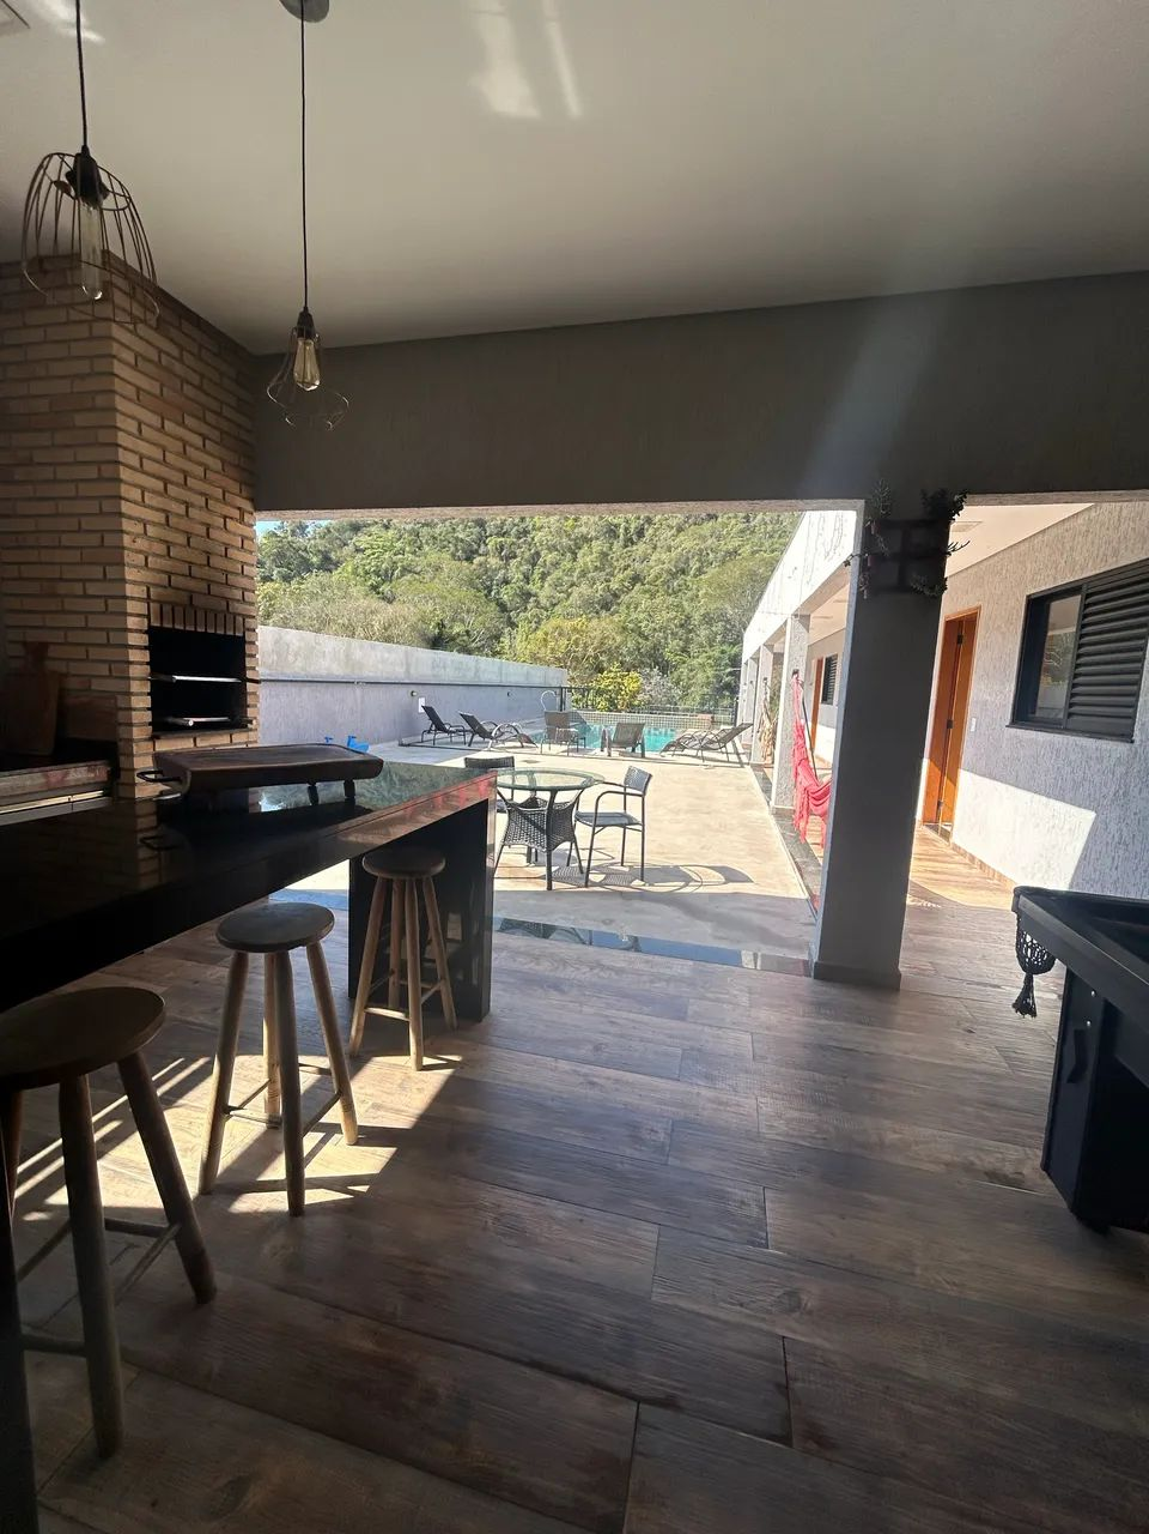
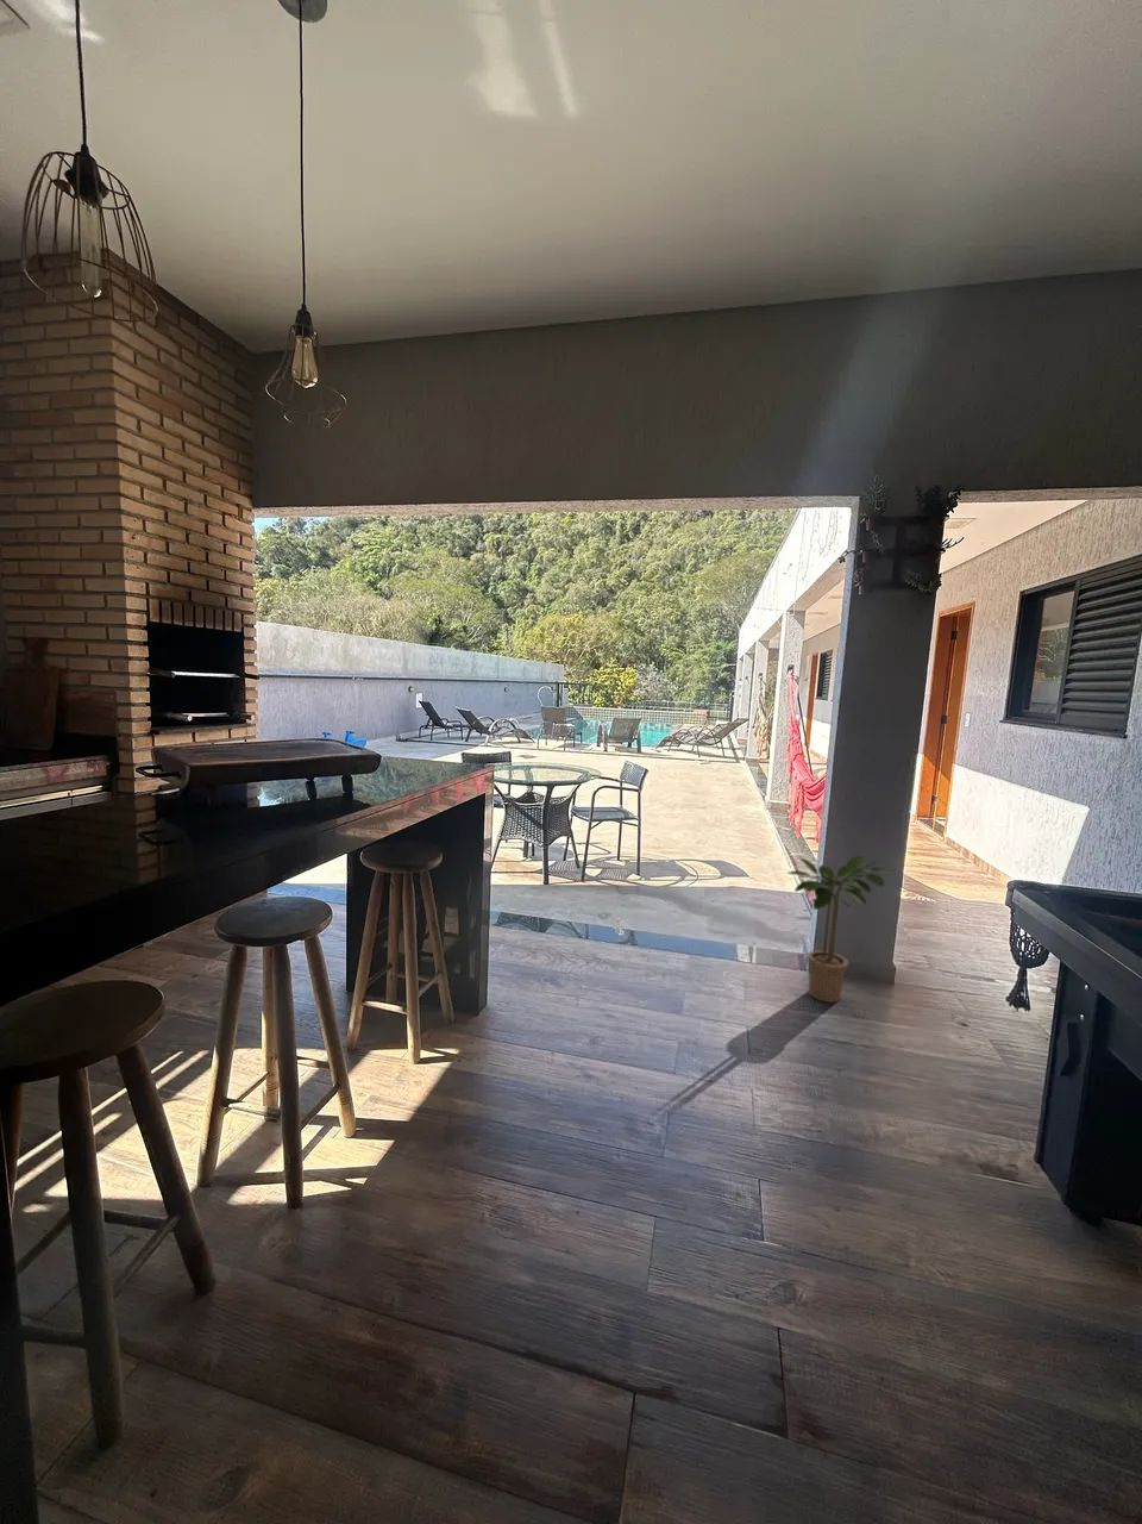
+ potted plant (833, 922)
